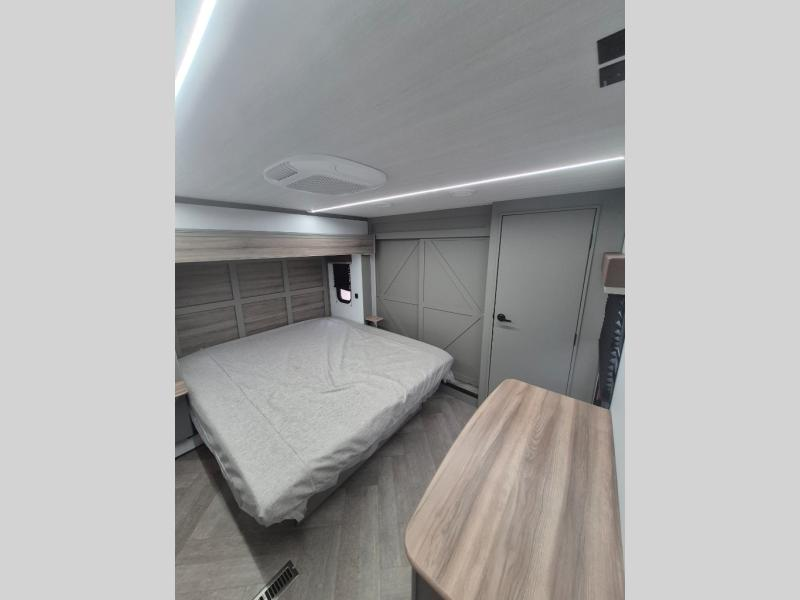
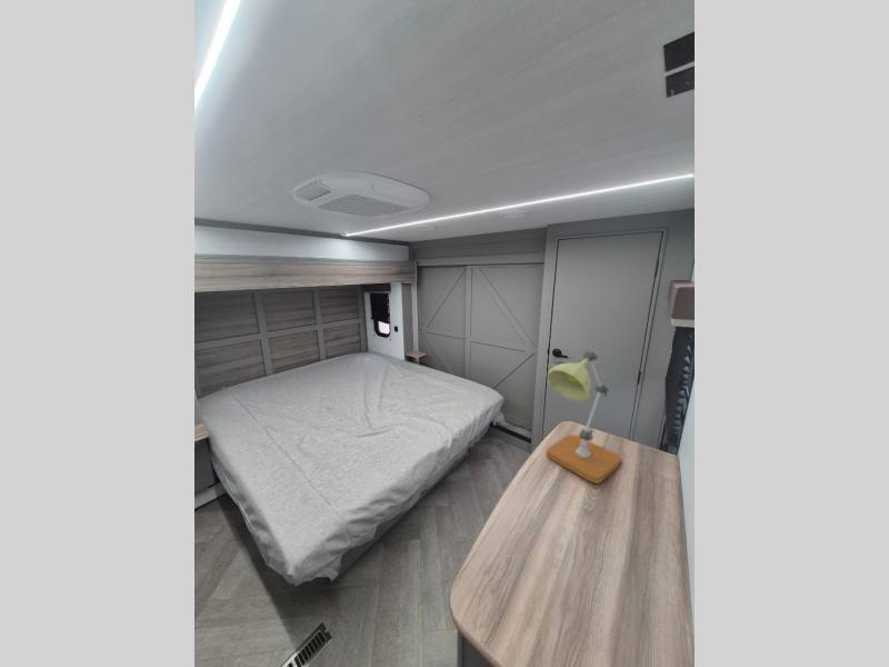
+ desk lamp (581, 400)
